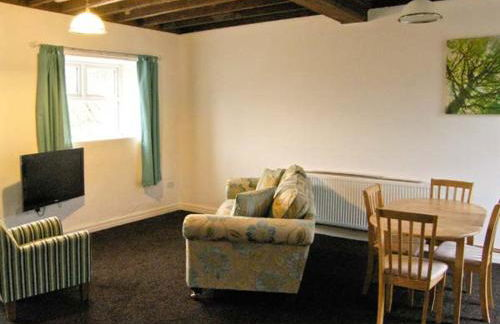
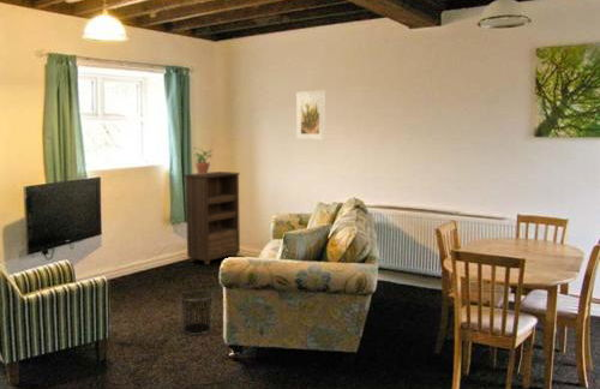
+ potted plant (204, 160)
+ waste bin (196, 311)
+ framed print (310, 115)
+ bookshelf (212, 216)
